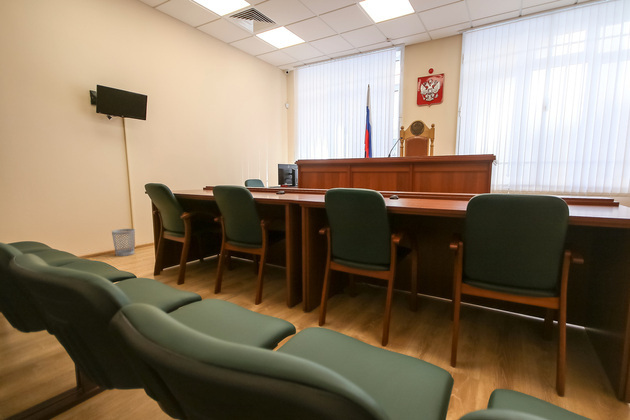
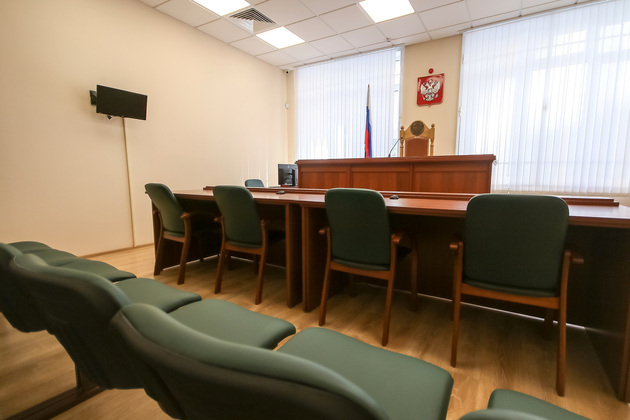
- wastebasket (124, 242)
